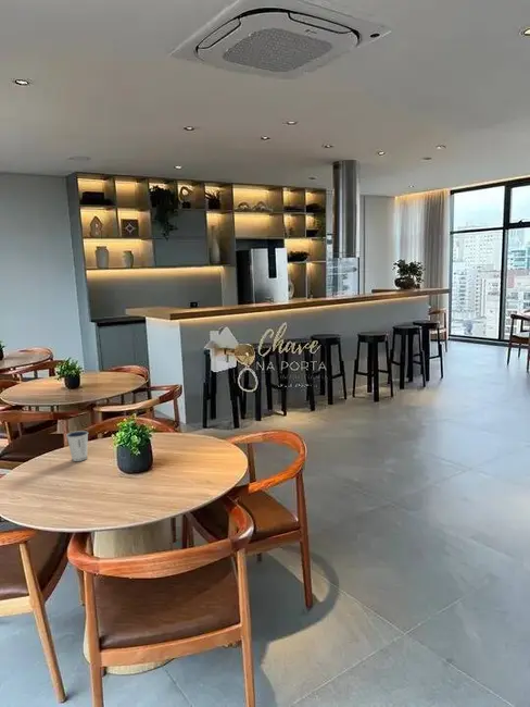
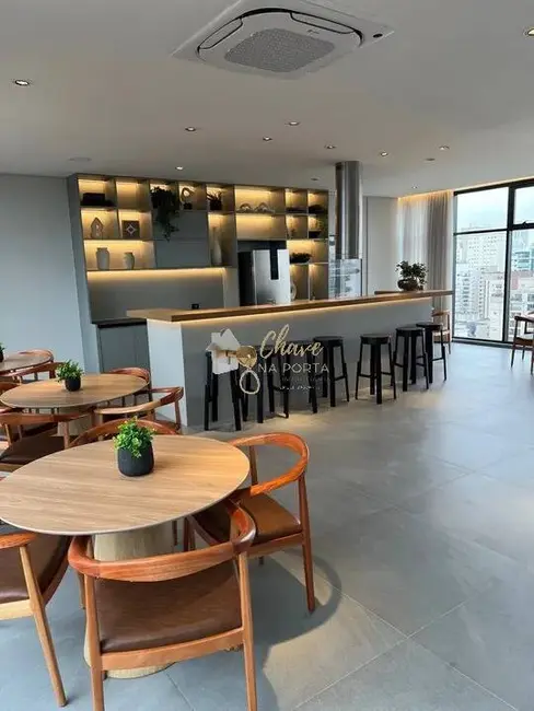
- dixie cup (78, 446)
